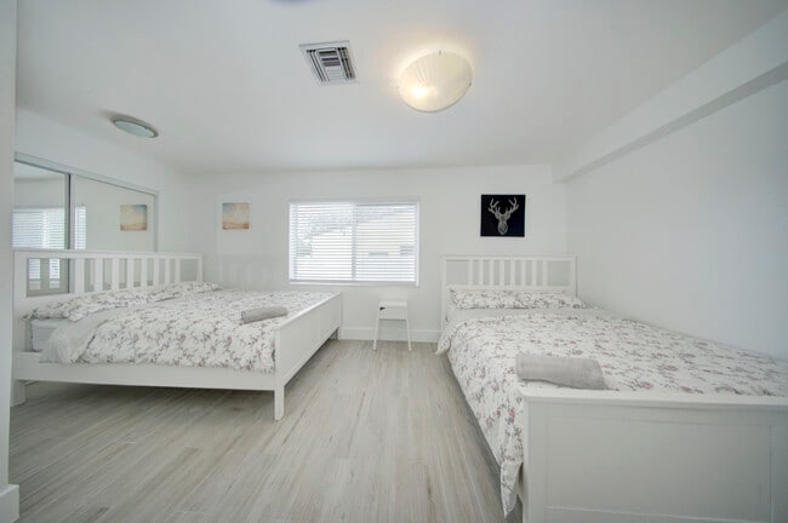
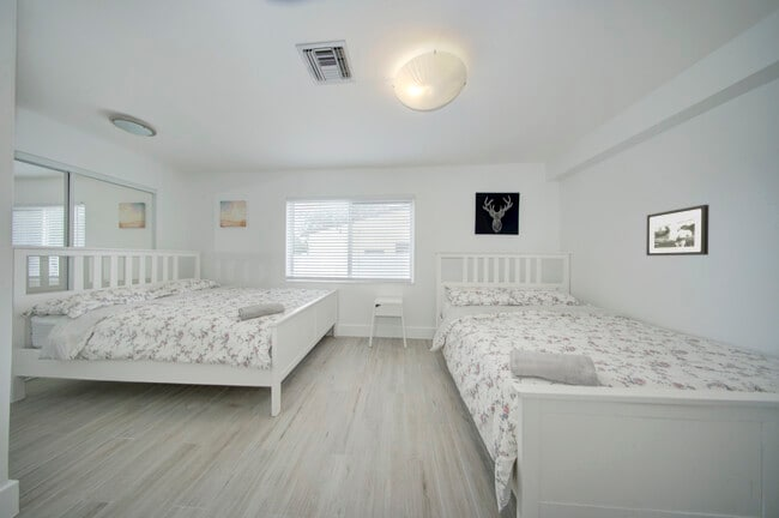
+ picture frame (674, 233)
